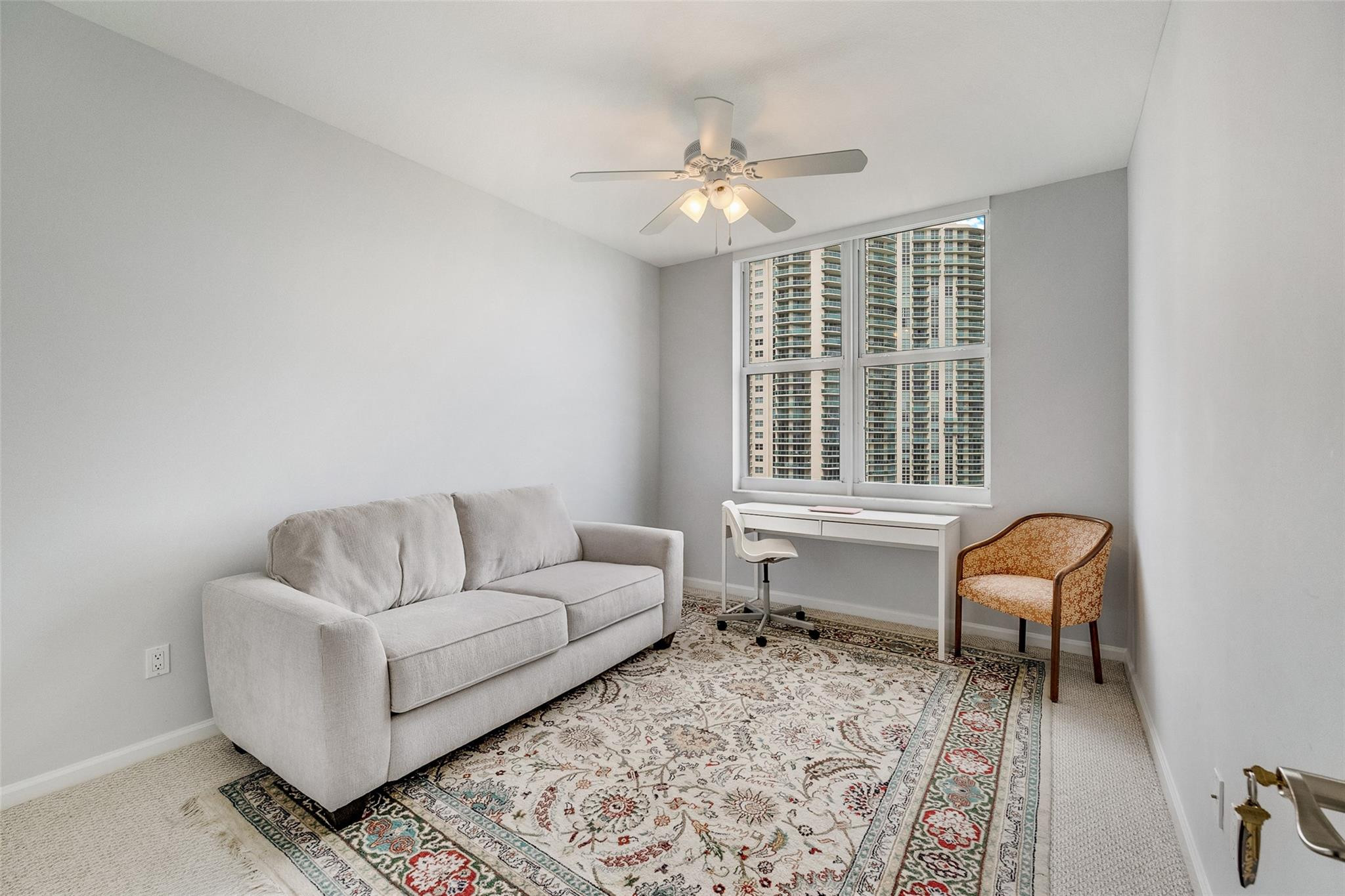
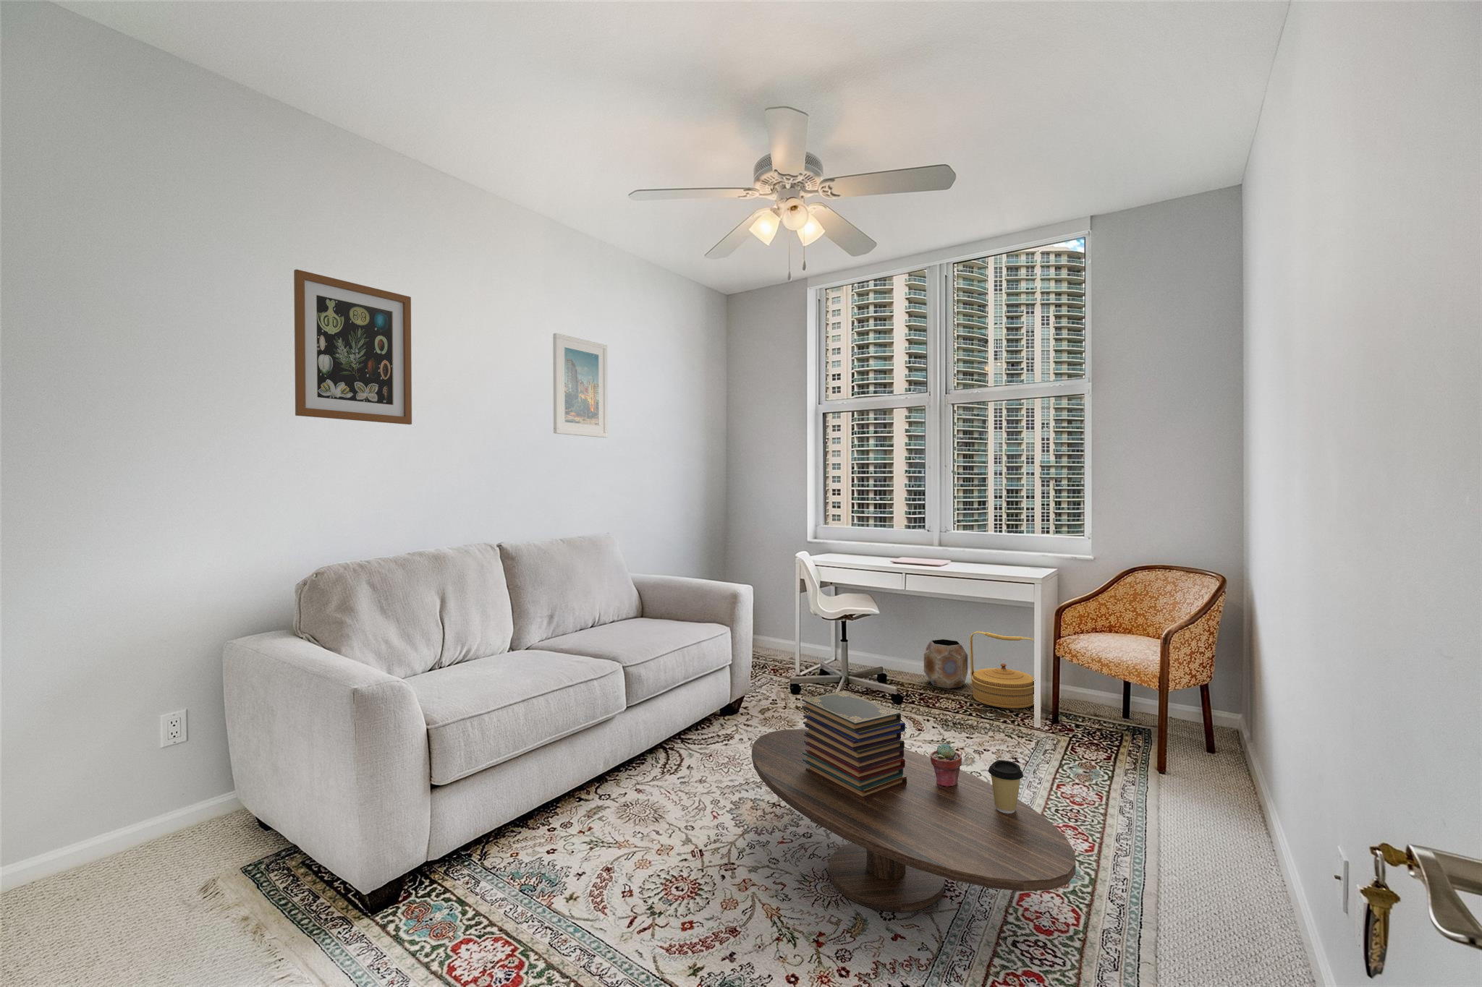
+ planter (945, 663)
+ basket (1003, 666)
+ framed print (581, 388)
+ coffee table (886, 832)
+ coffee cup (1005, 787)
+ book stack (851, 740)
+ potted succulent (945, 762)
+ wall art (357, 352)
